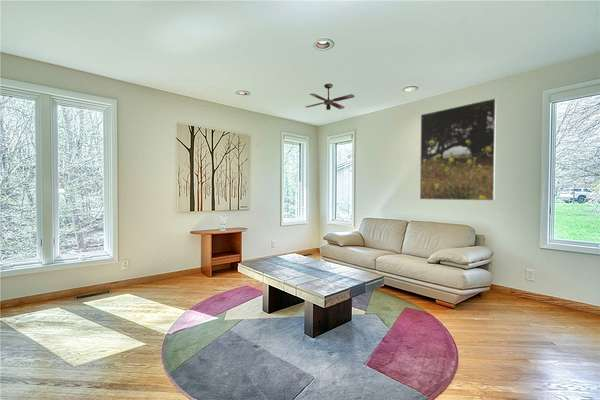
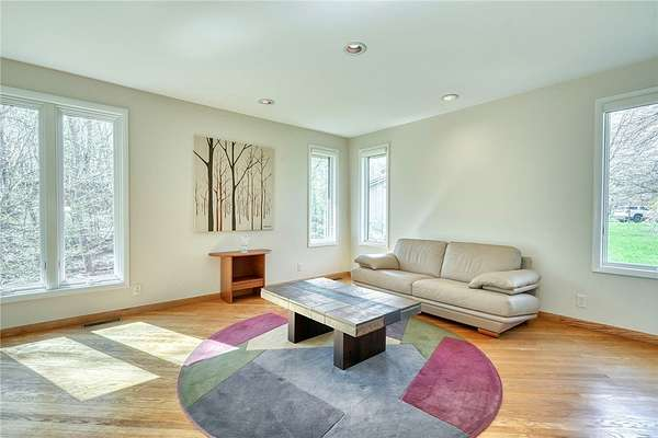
- ceiling fan (328, 97)
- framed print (454, 153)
